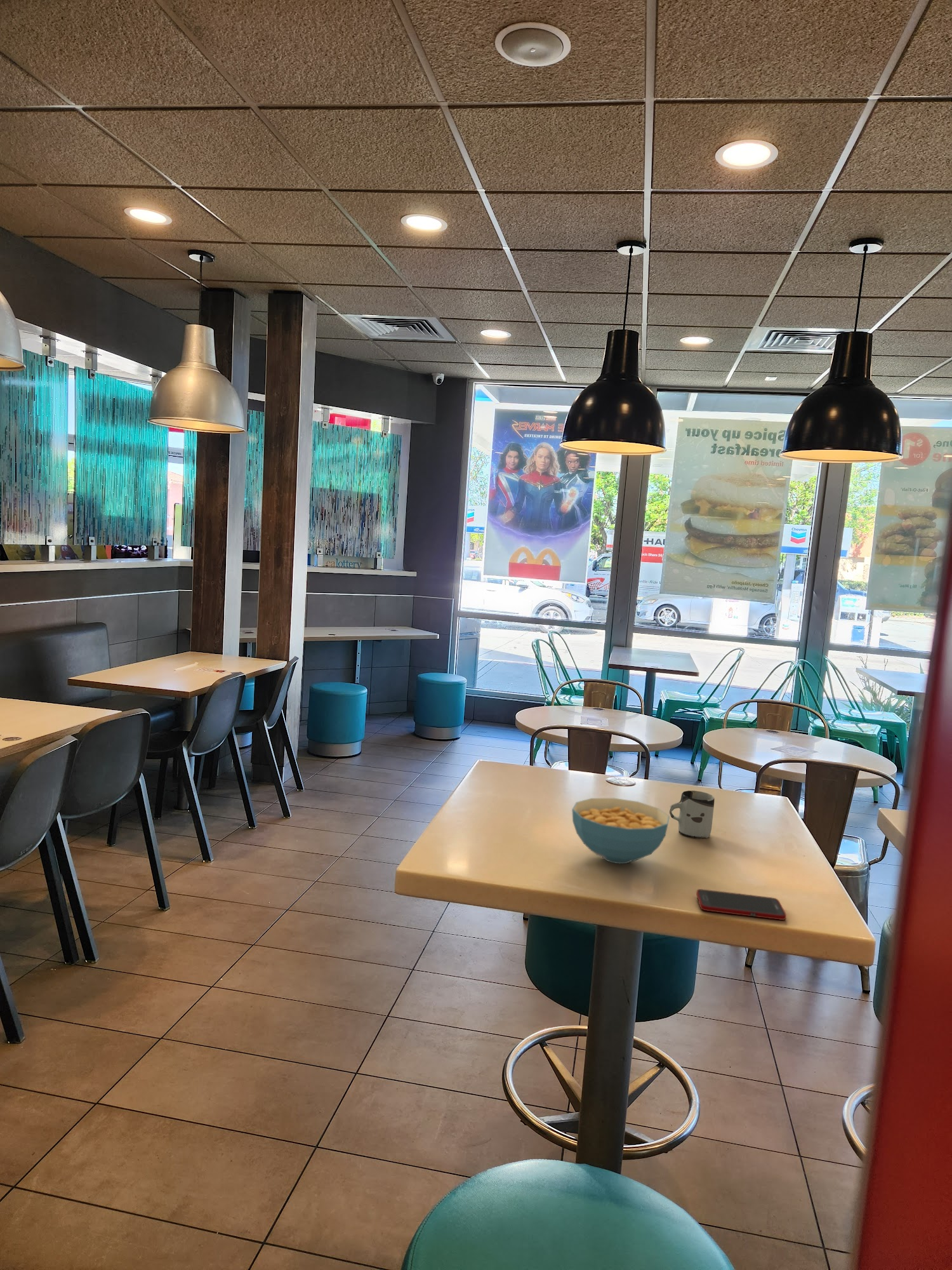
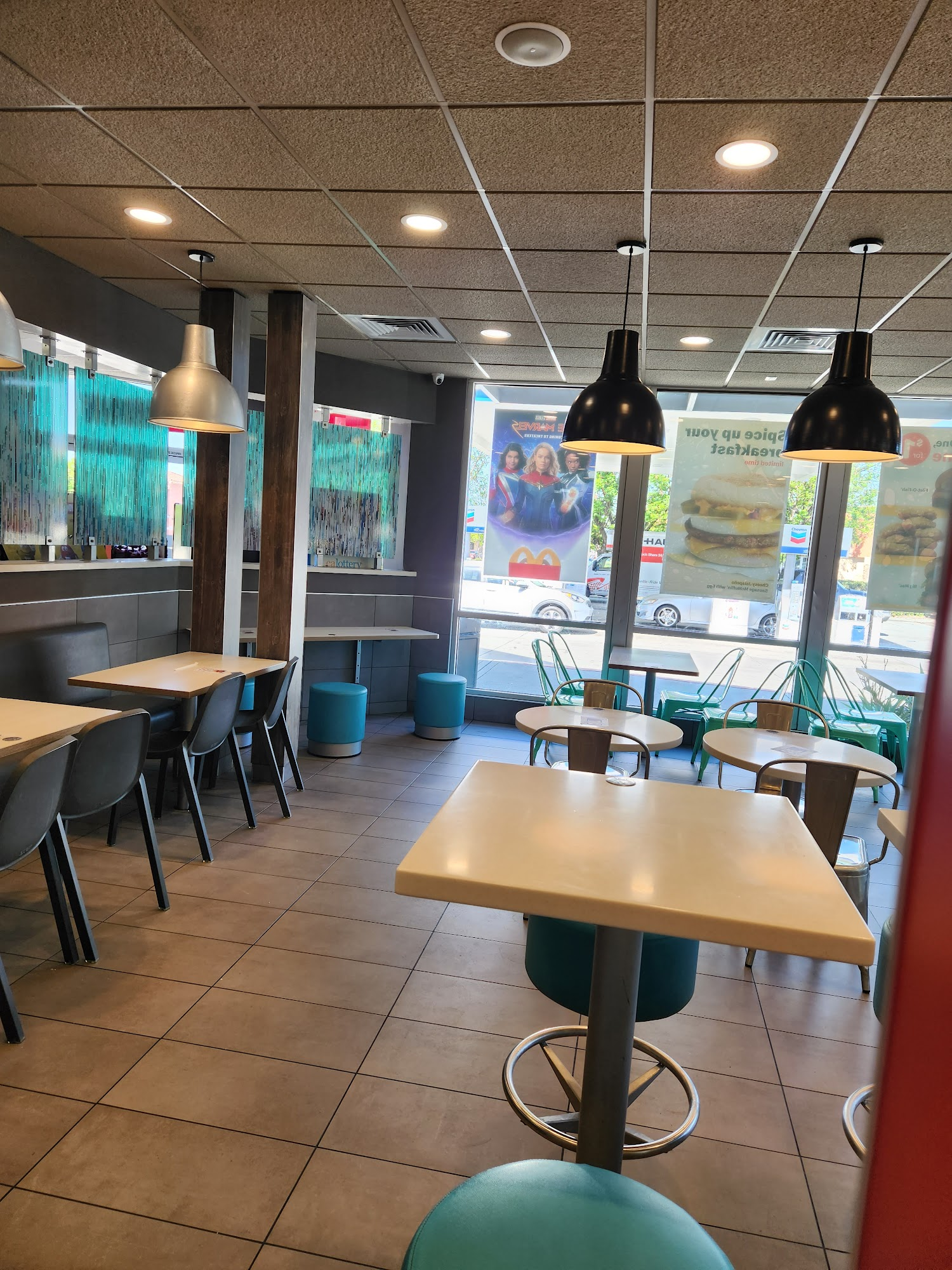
- cell phone (740, 904)
- cup (690, 813)
- cereal bowl (618, 835)
